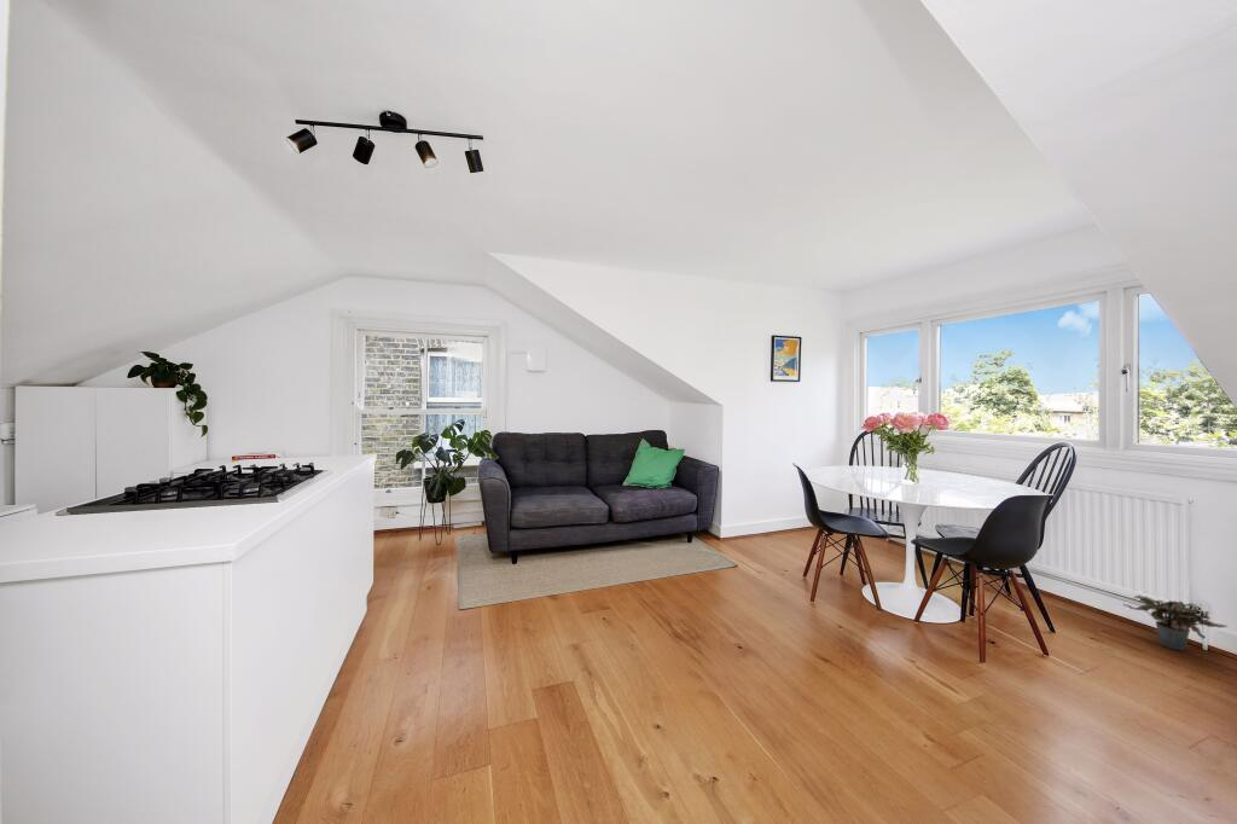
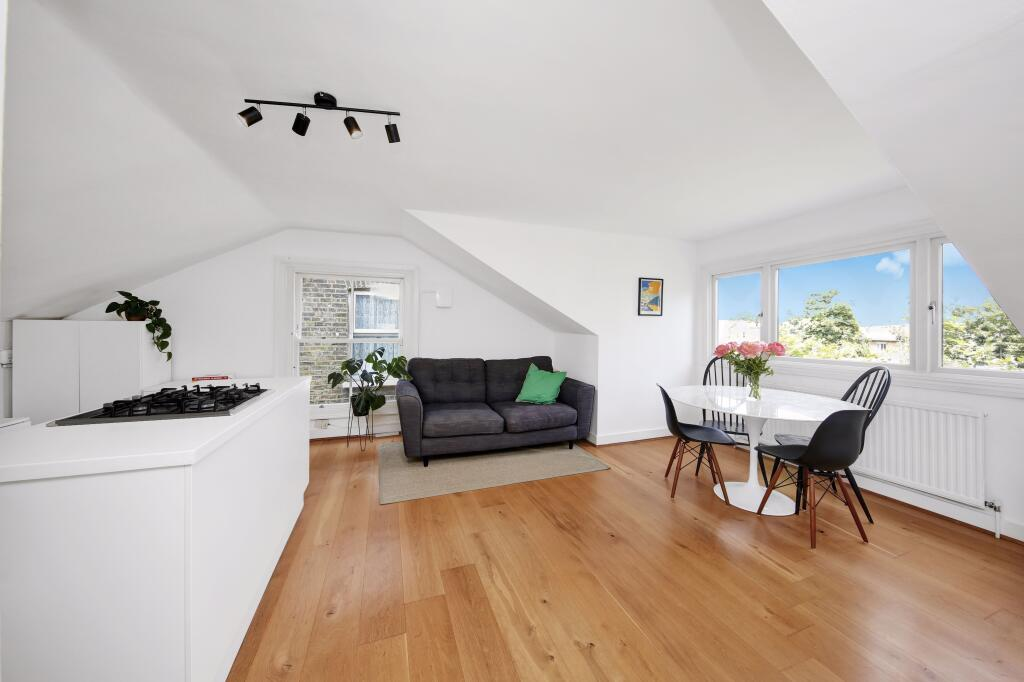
- potted plant (1172, 623)
